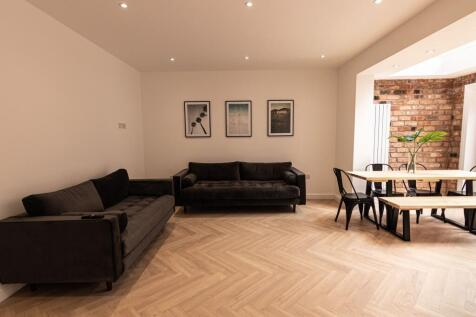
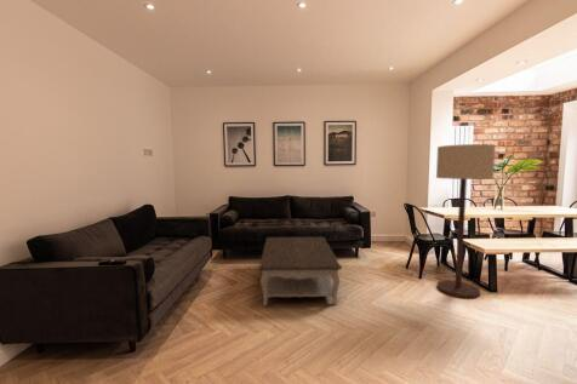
+ floor lamp (461, 219)
+ coffee table (297, 265)
